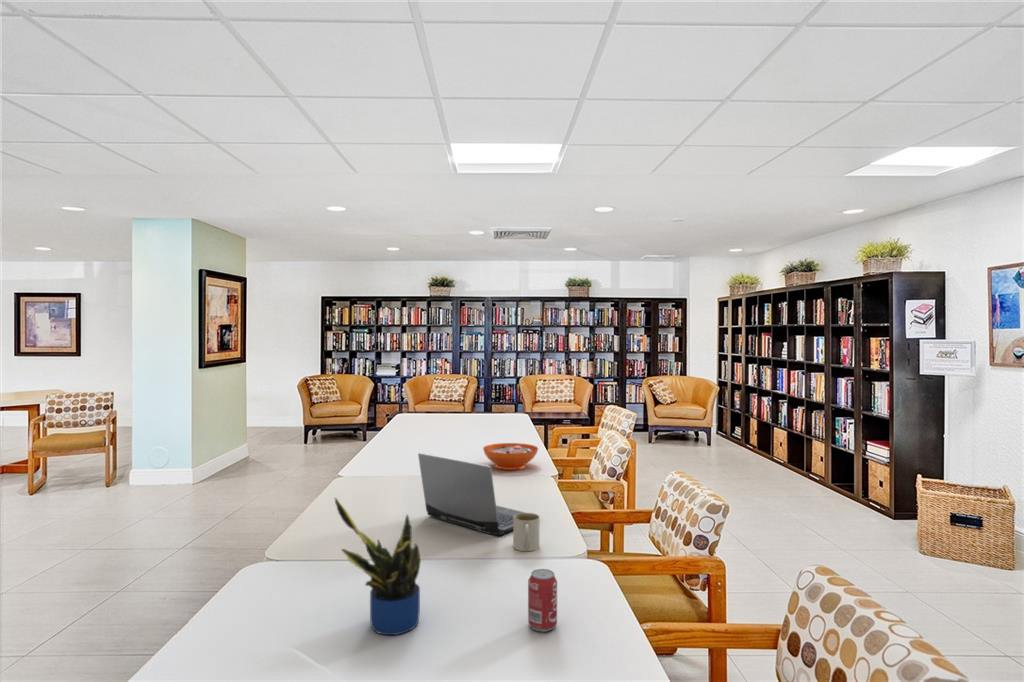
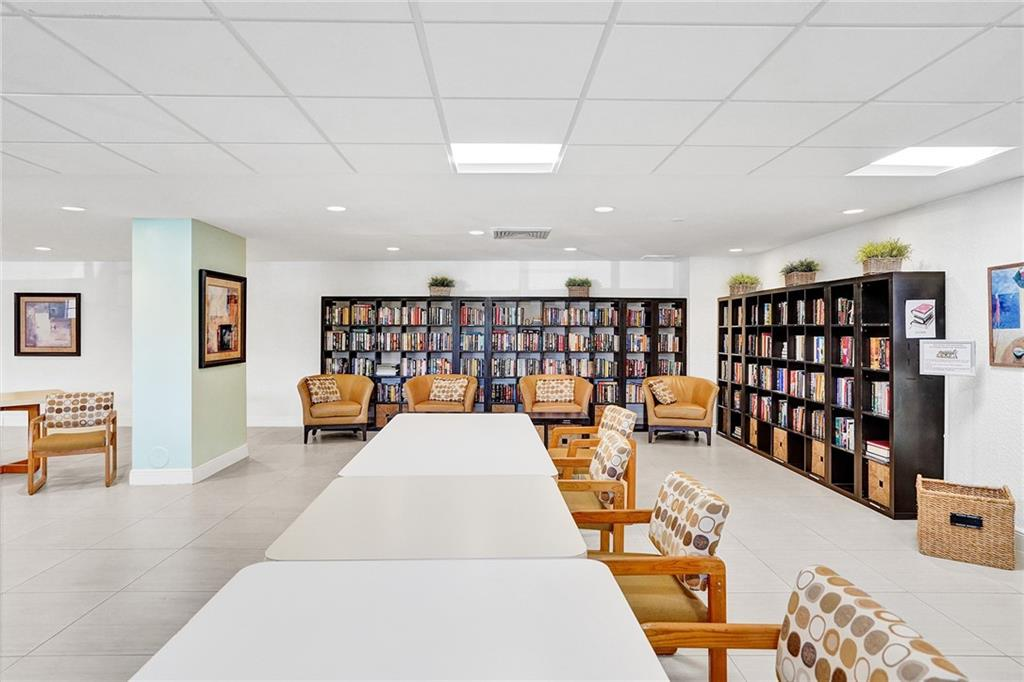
- mug (526, 533)
- potted plant (380, 563)
- laptop computer (478, 486)
- decorative bowl (510, 457)
- beverage can (542, 599)
